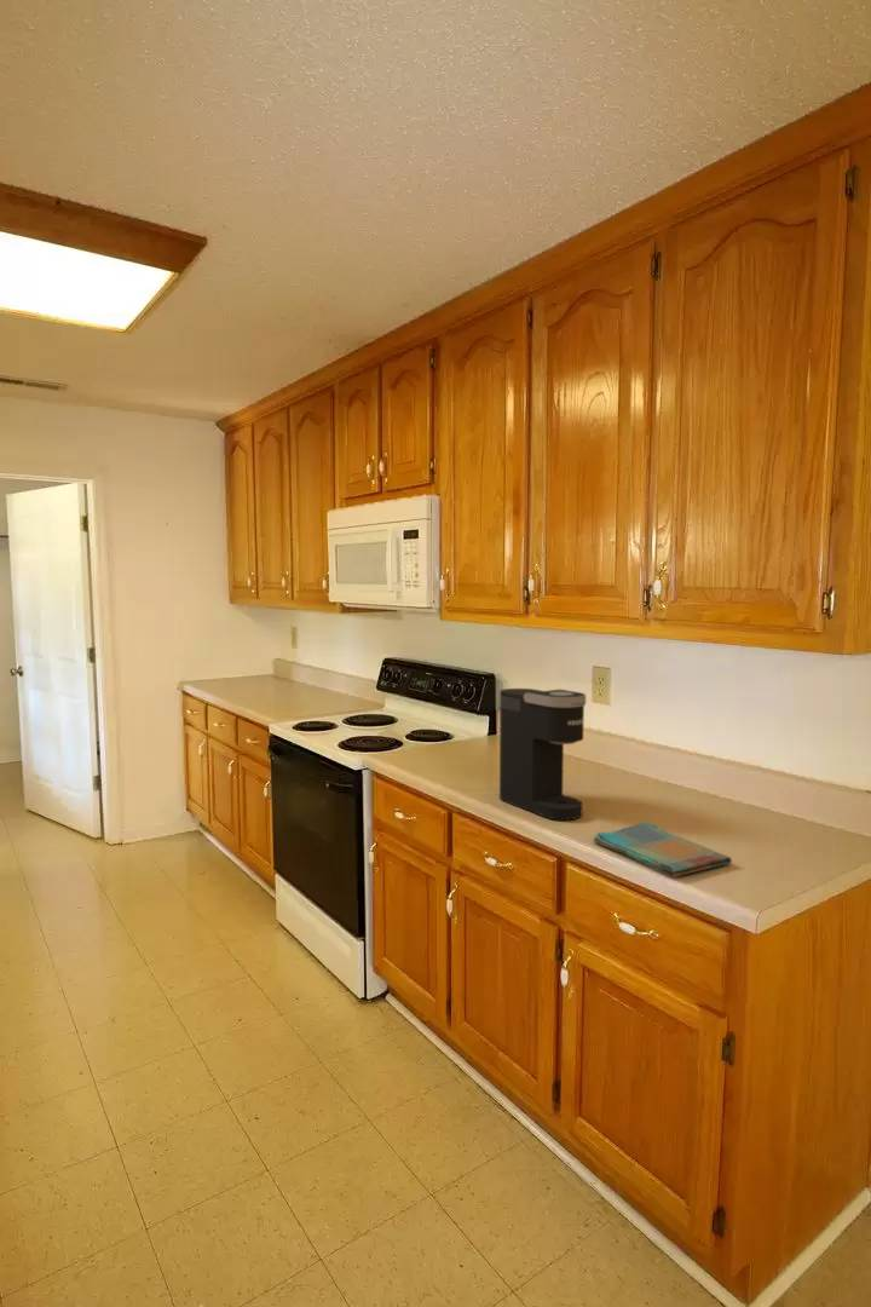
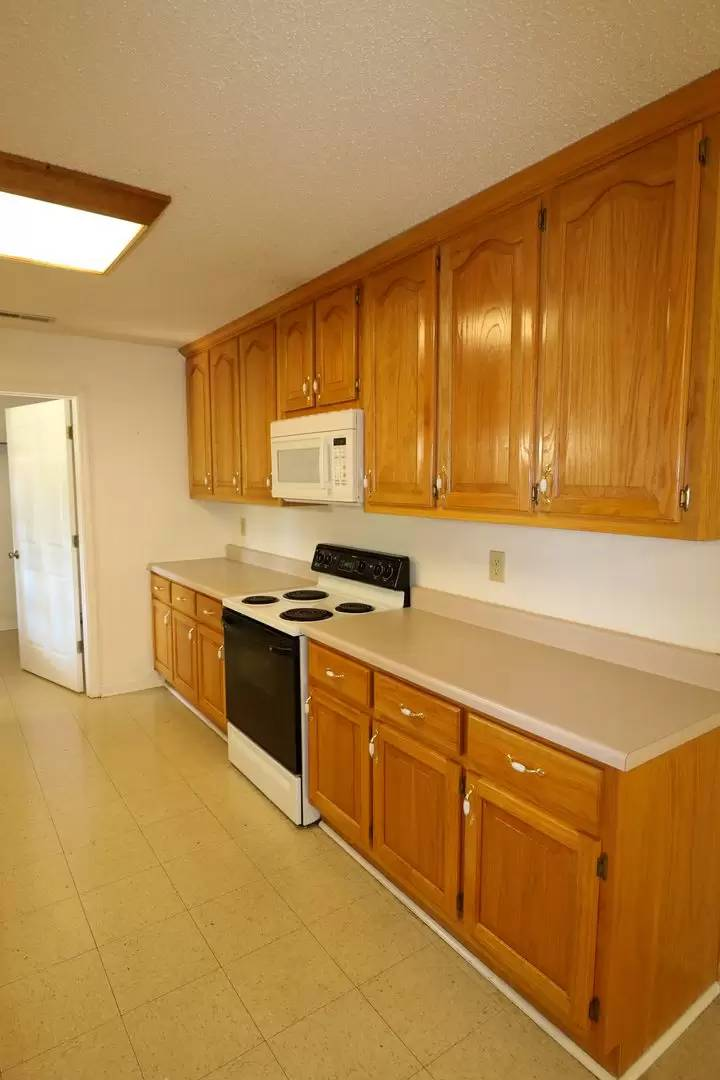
- dish towel (659, 847)
- coffee maker (540, 748)
